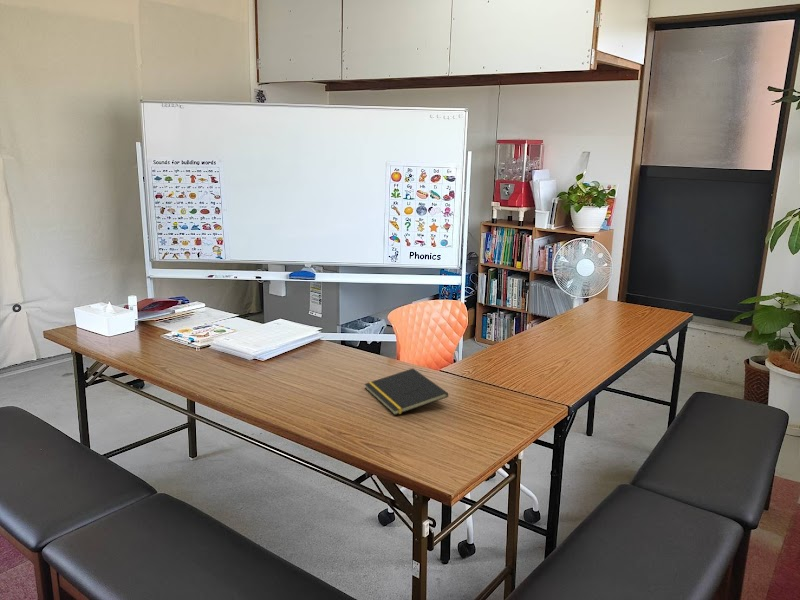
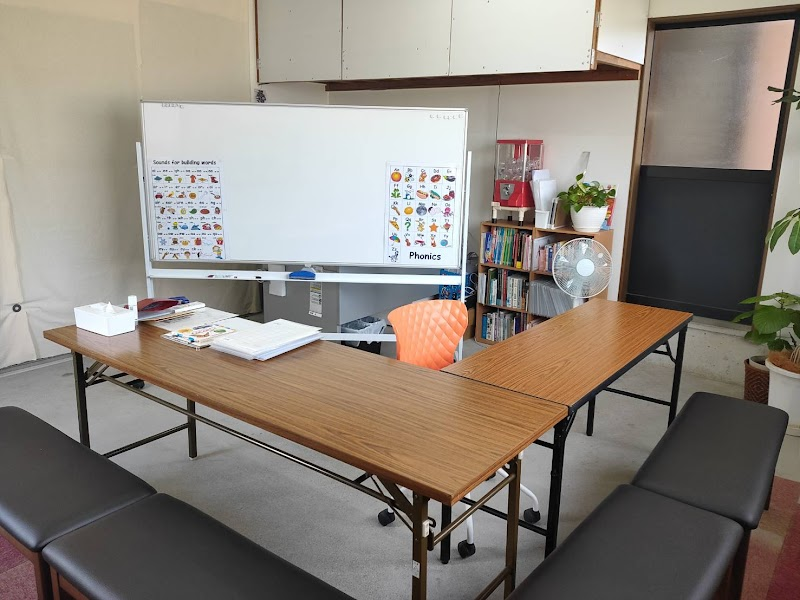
- notepad (404, 390)
